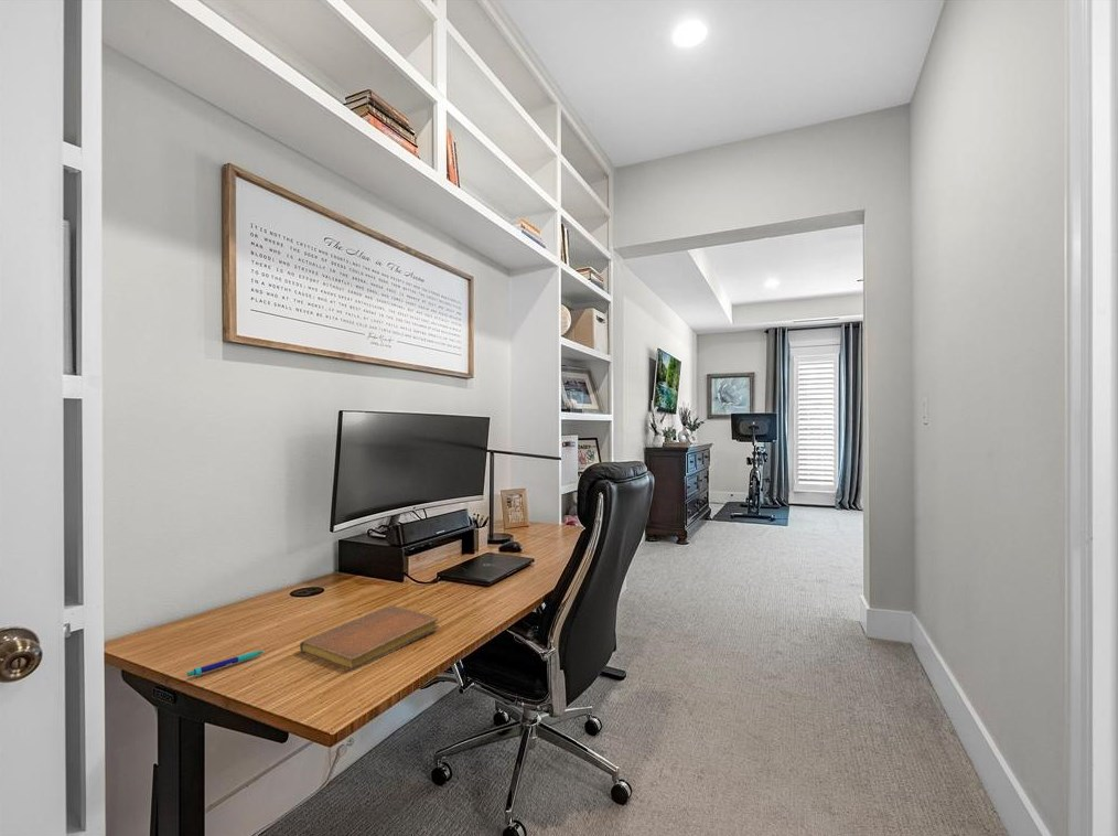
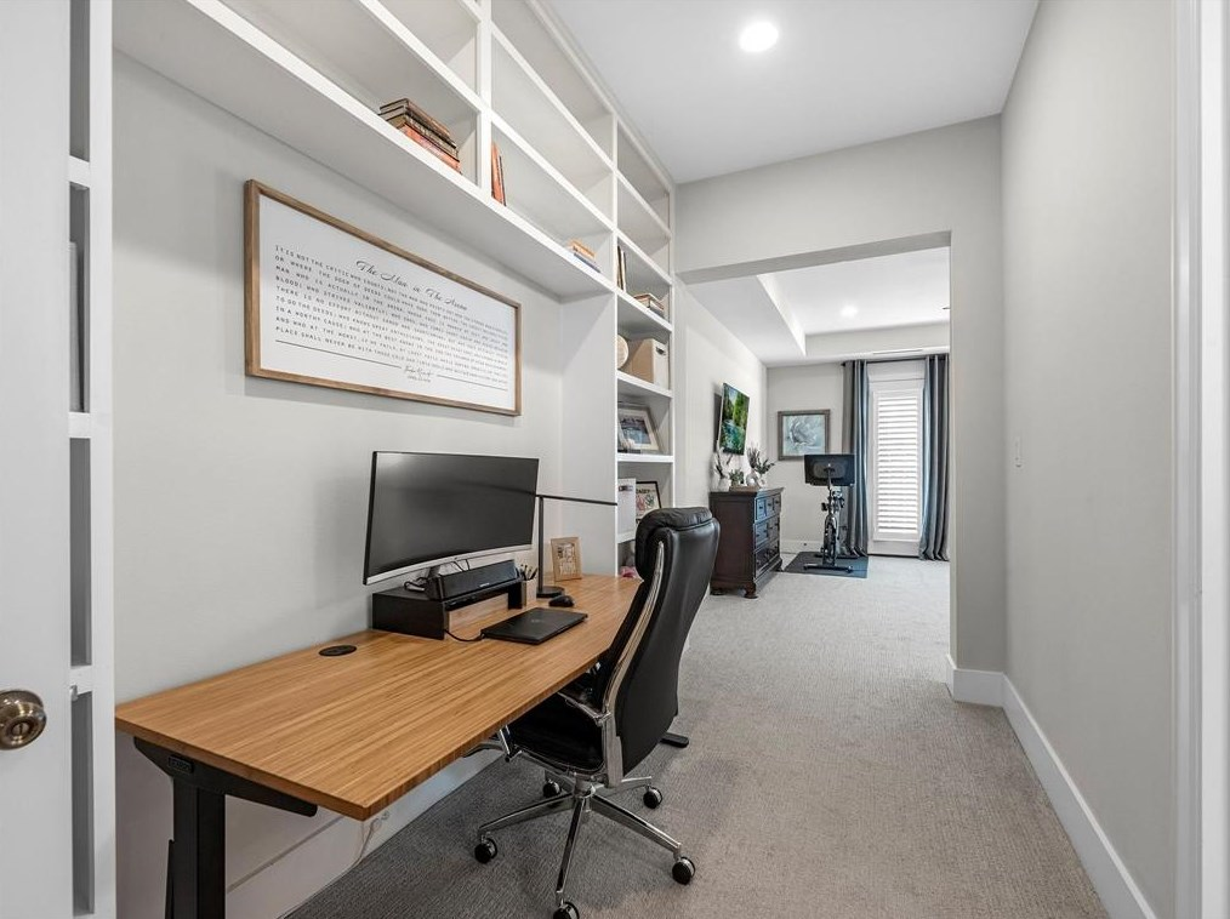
- pen (228, 662)
- notebook (373, 633)
